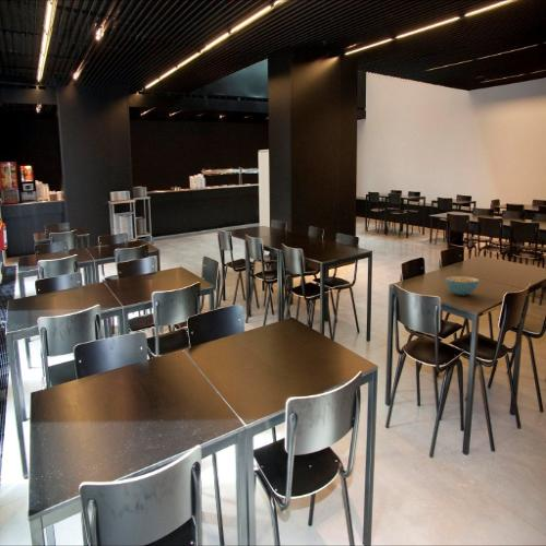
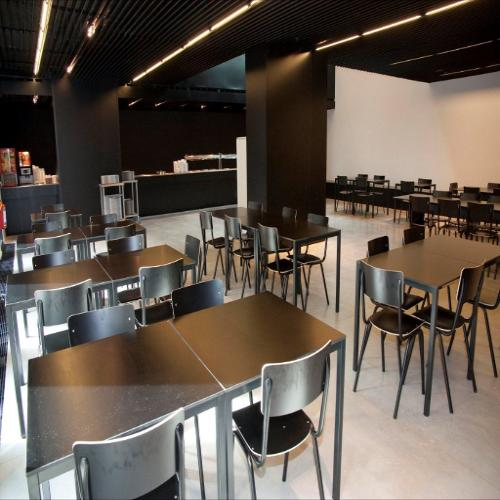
- cereal bowl (461, 286)
